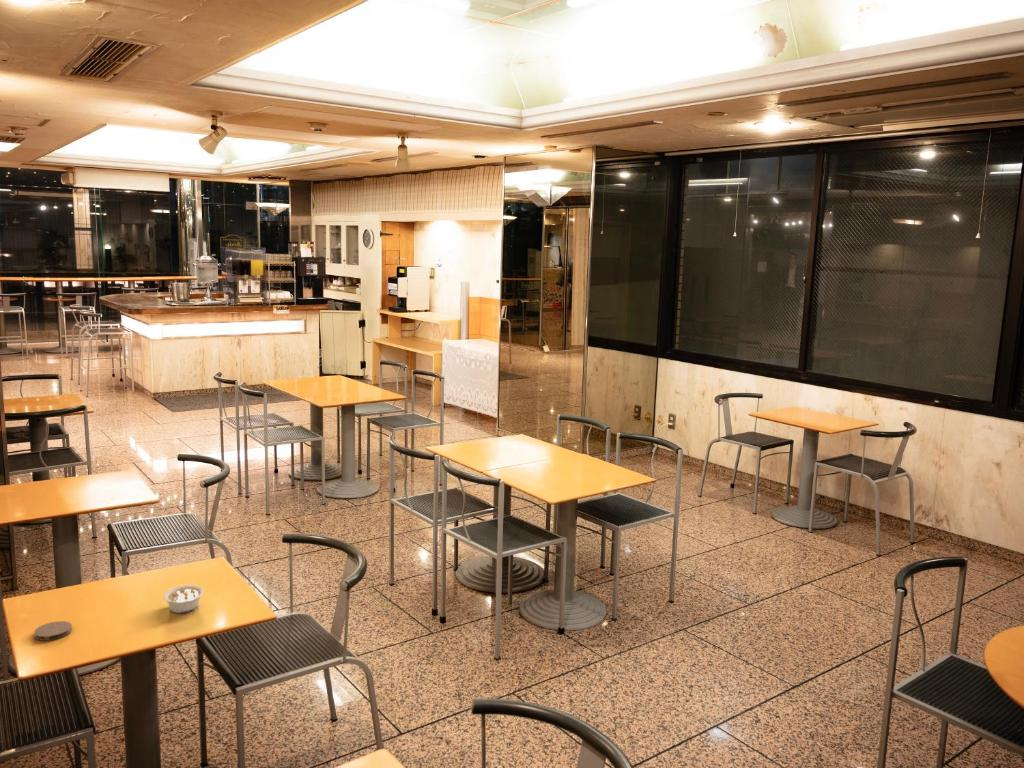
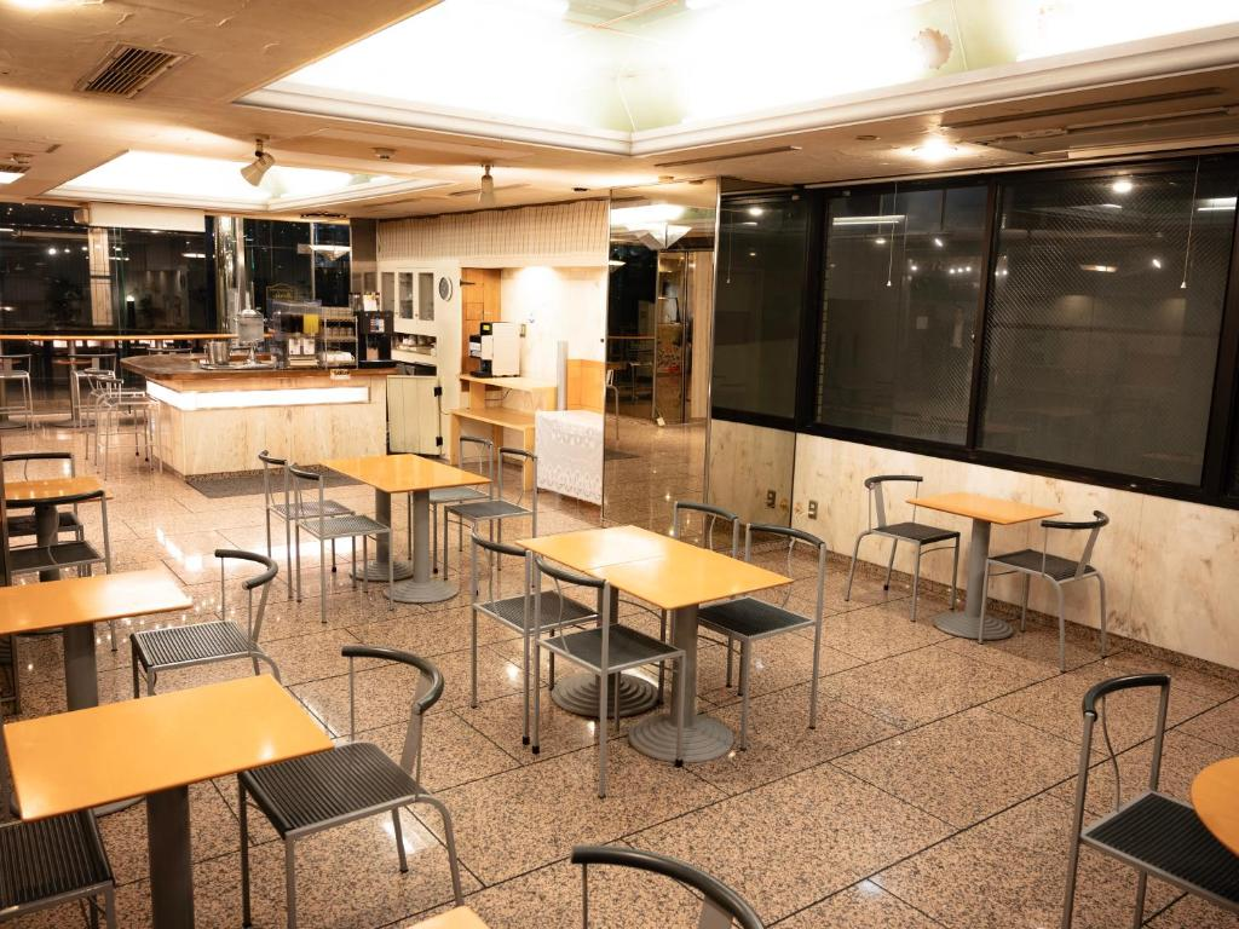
- legume (184, 599)
- coaster (53, 630)
